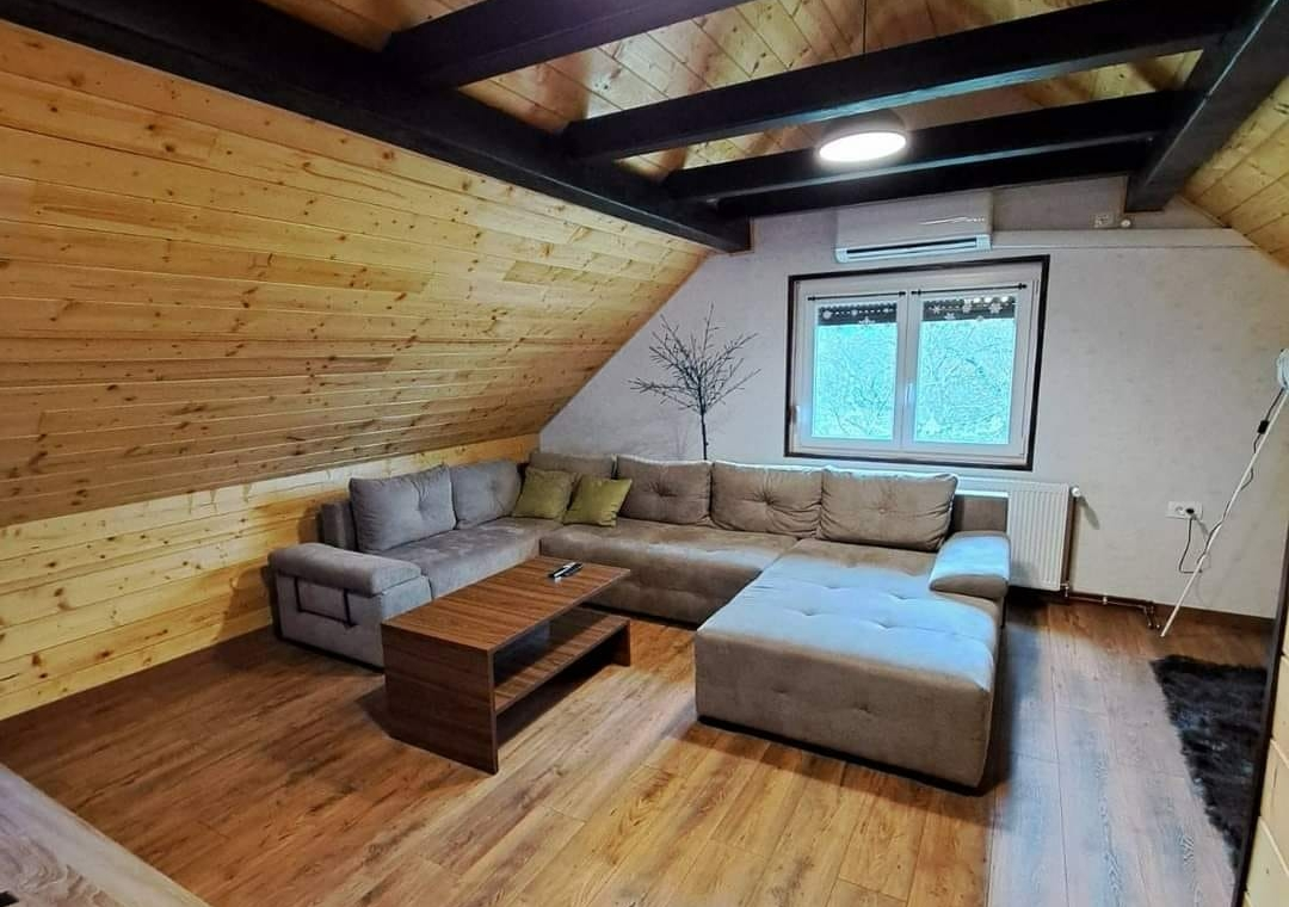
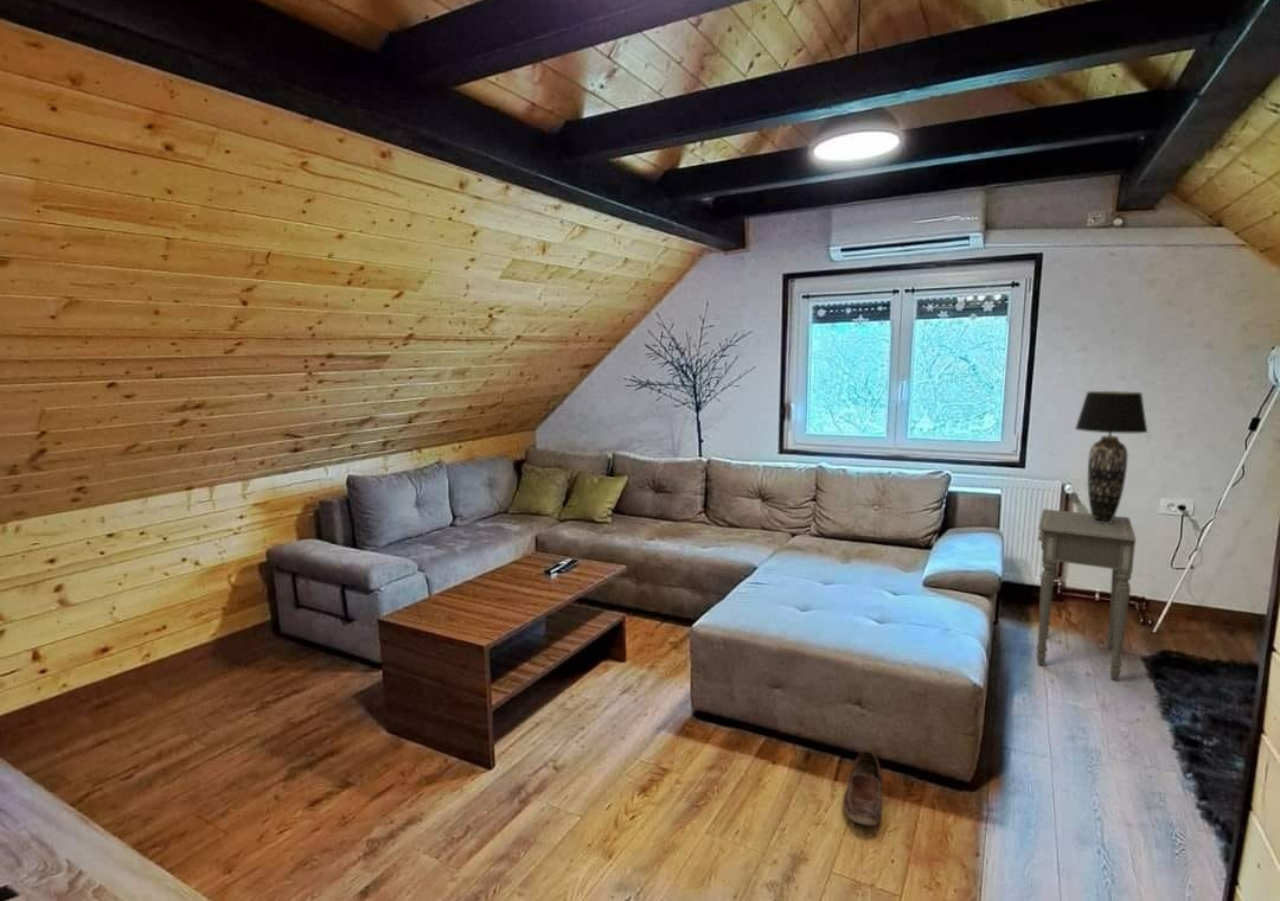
+ shoe (864, 787)
+ table lamp (1107, 458)
+ side table (1083, 564)
